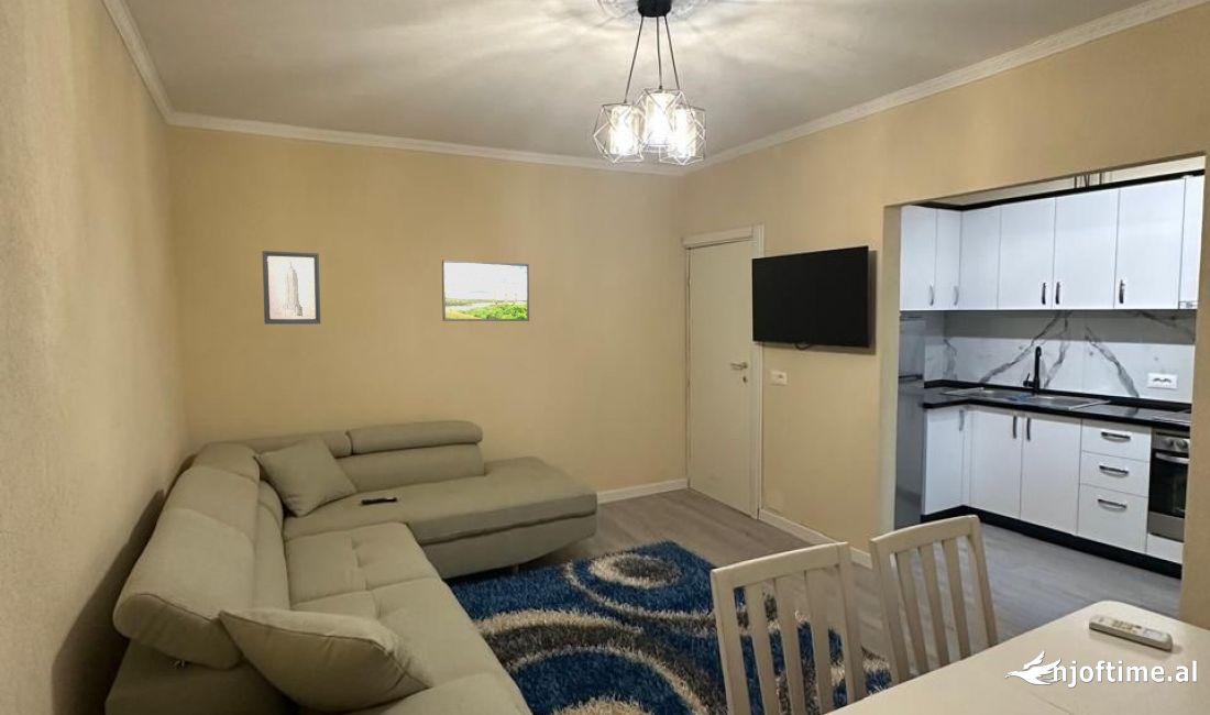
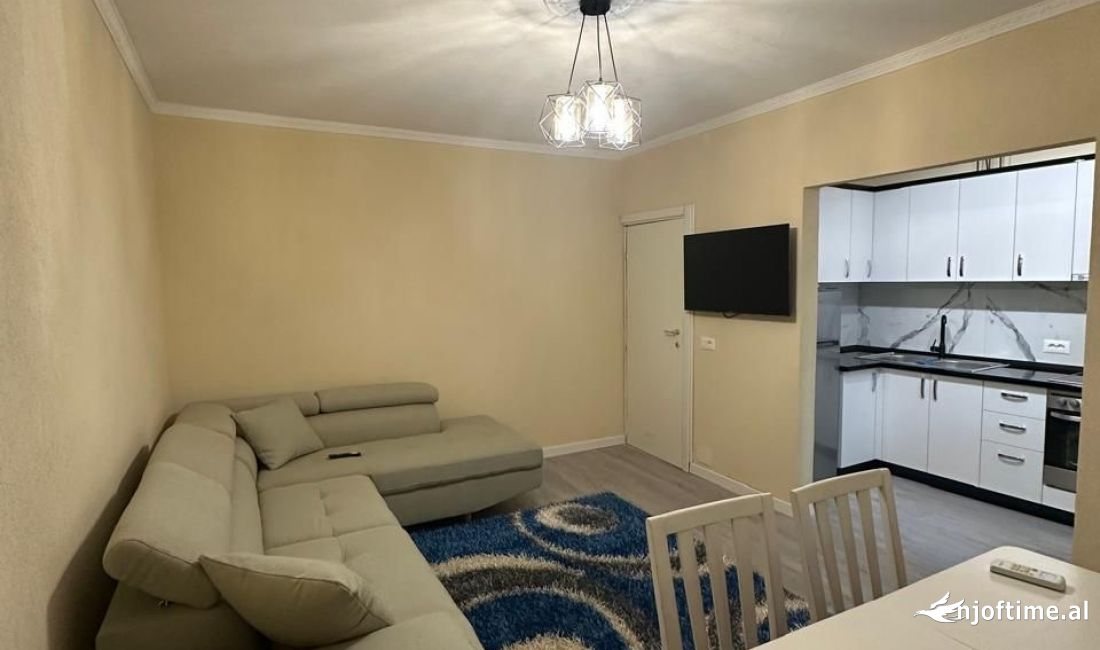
- wall art (292, 288)
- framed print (486, 292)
